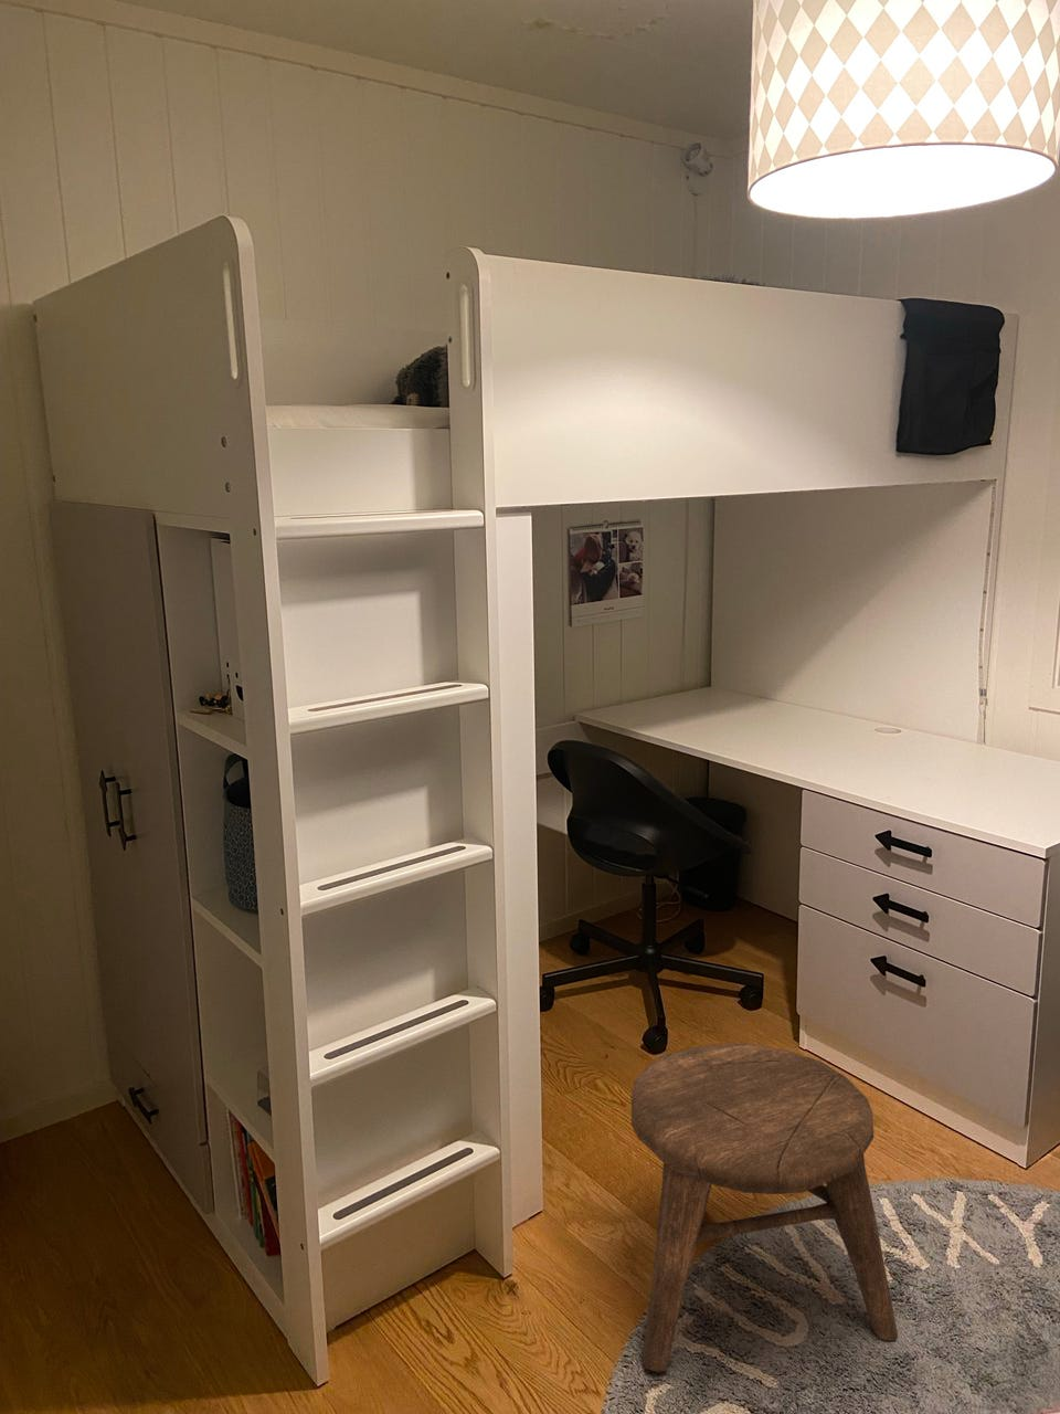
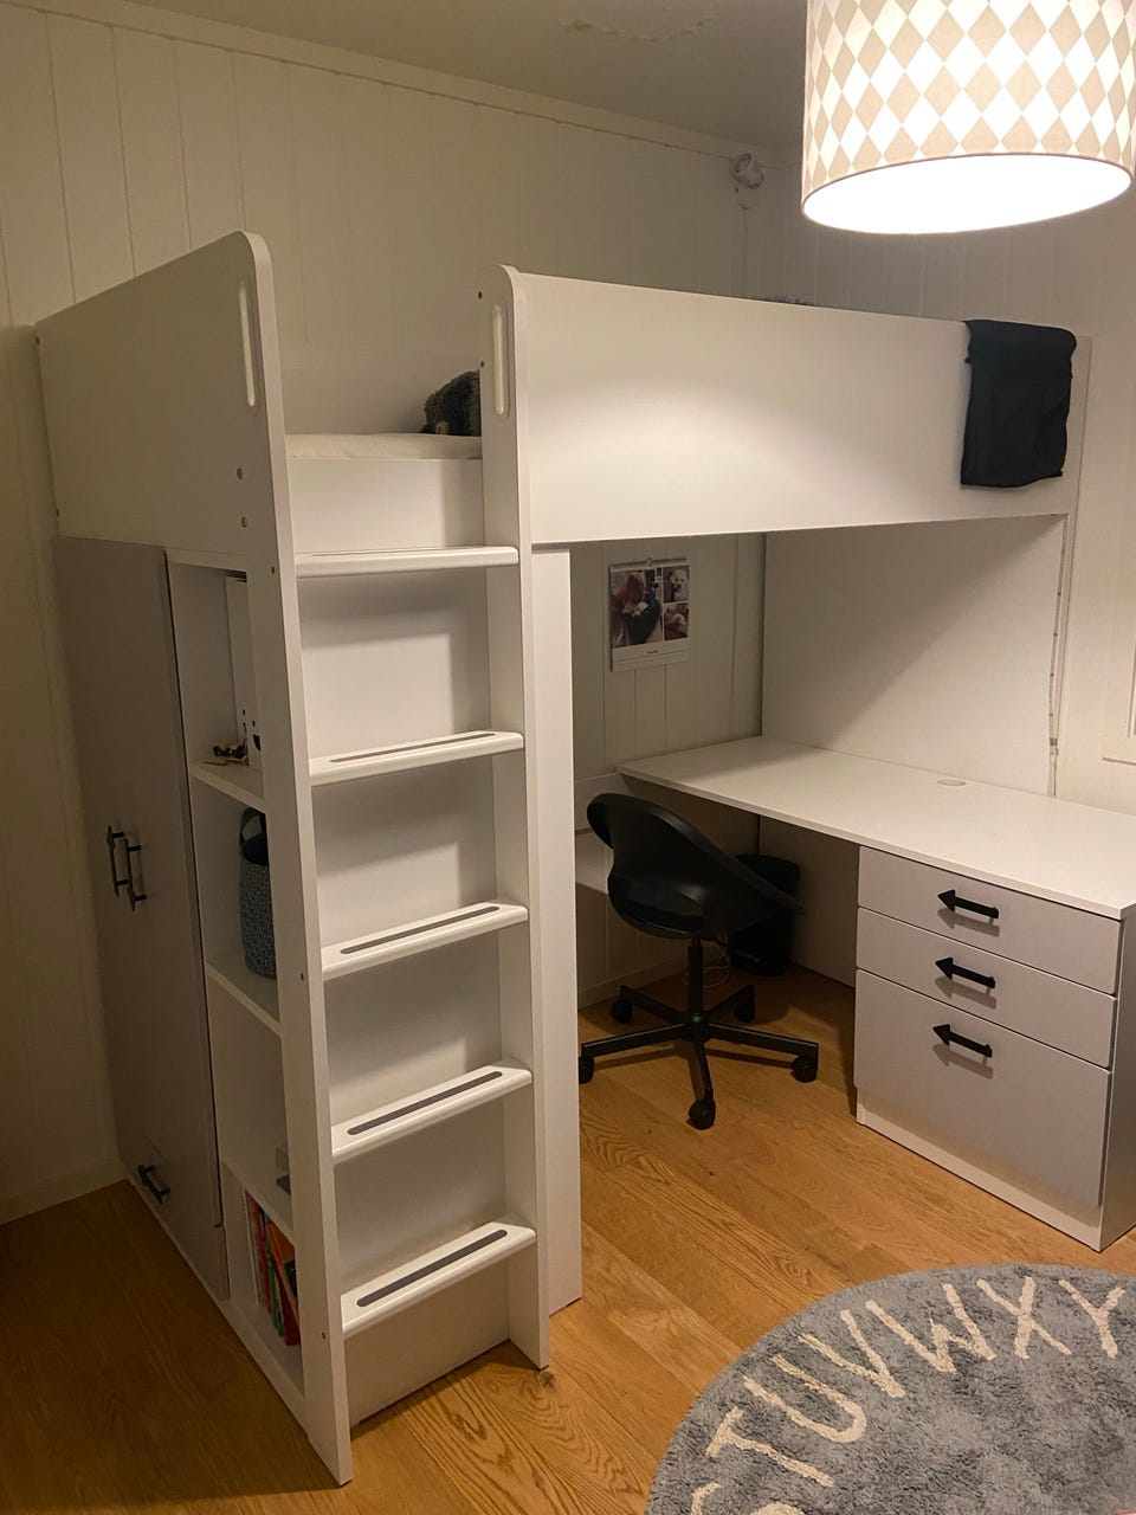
- stool (739, 1191)
